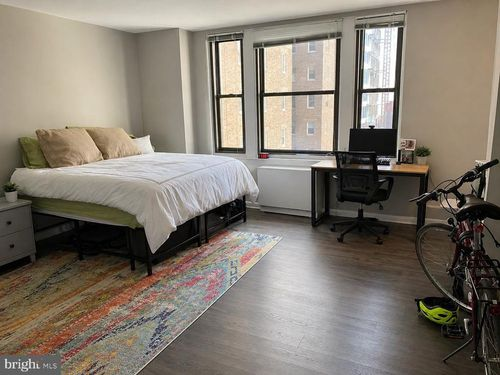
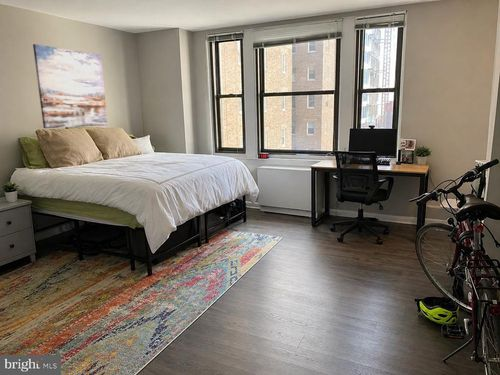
+ wall art (74, 89)
